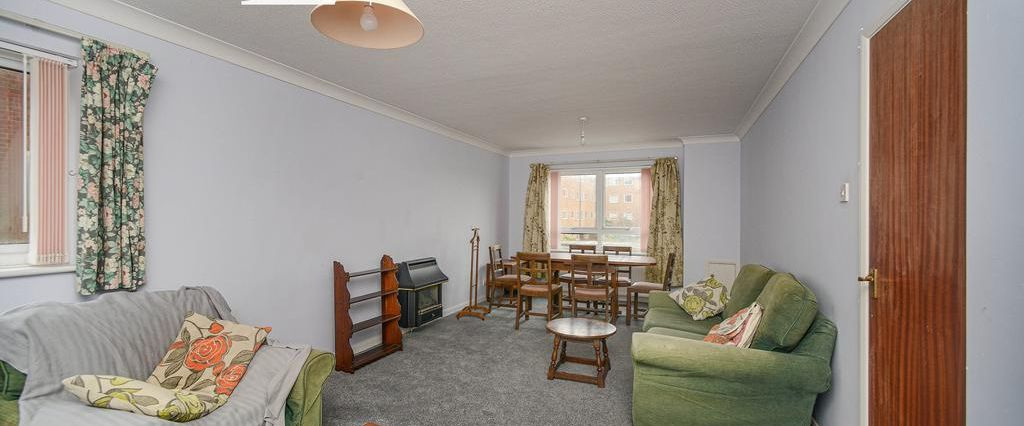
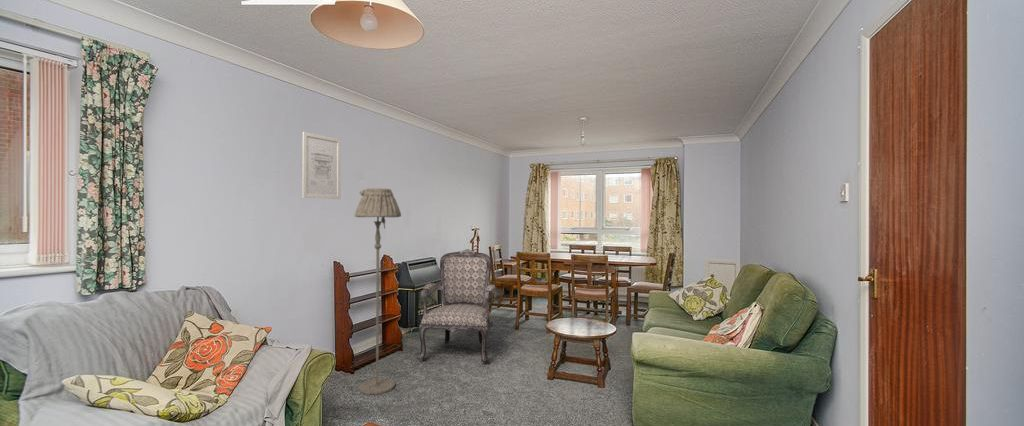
+ wall art (322, 167)
+ armchair (460, 302)
+ floor lamp (377, 288)
